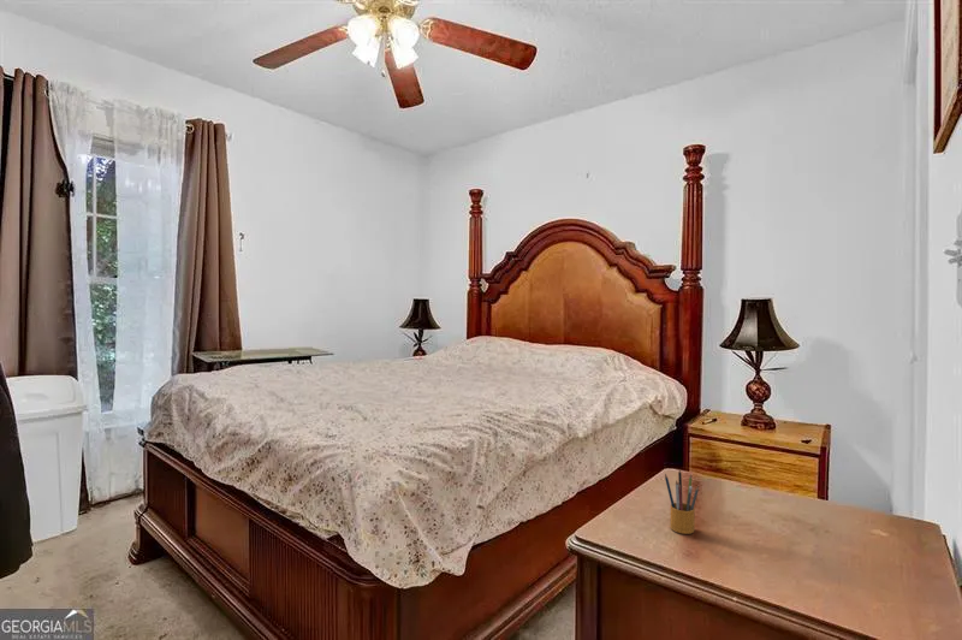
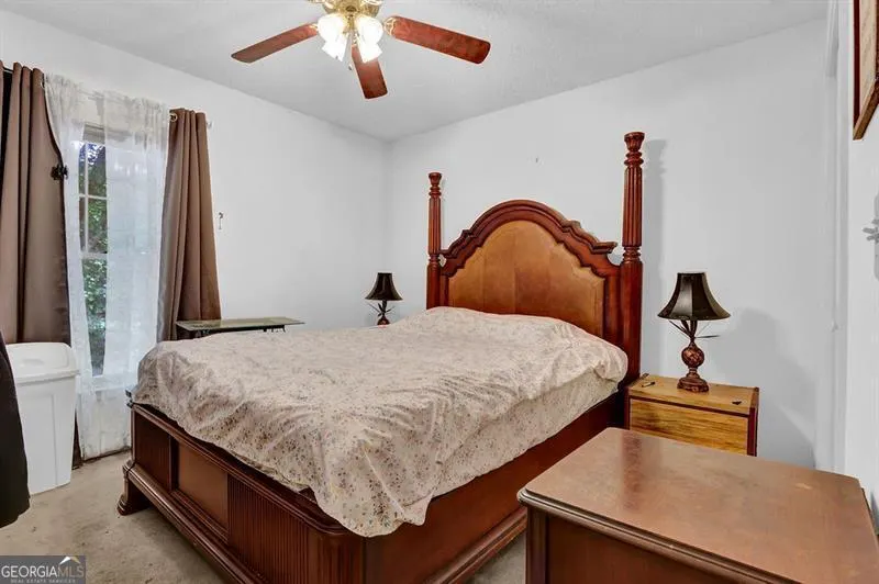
- pencil box (681, 500)
